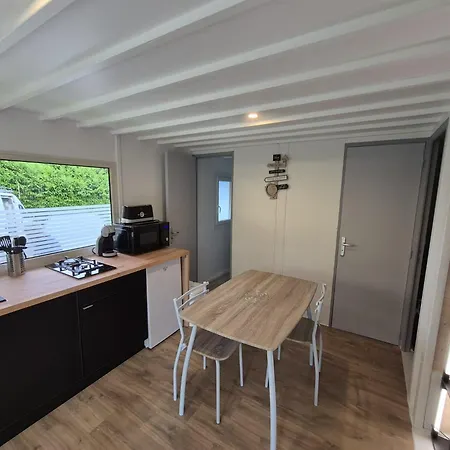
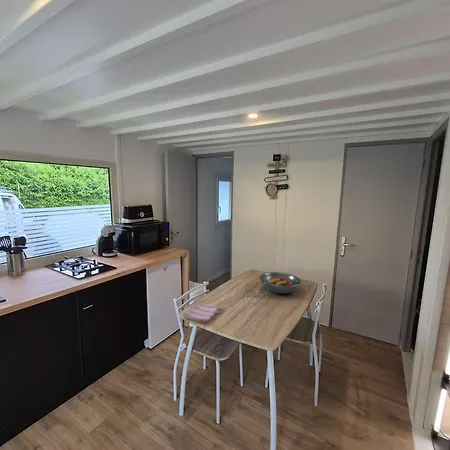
+ dish towel (202, 311)
+ fruit bowl (279, 282)
